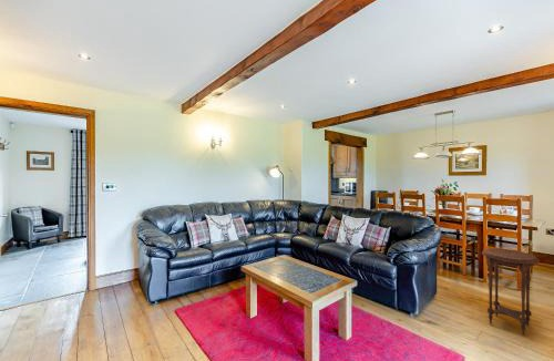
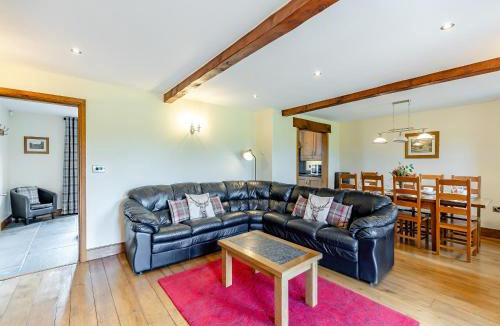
- side table (496, 289)
